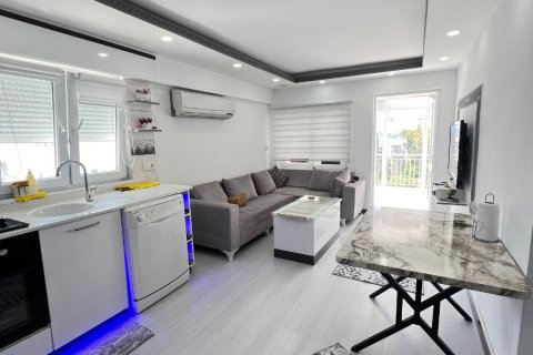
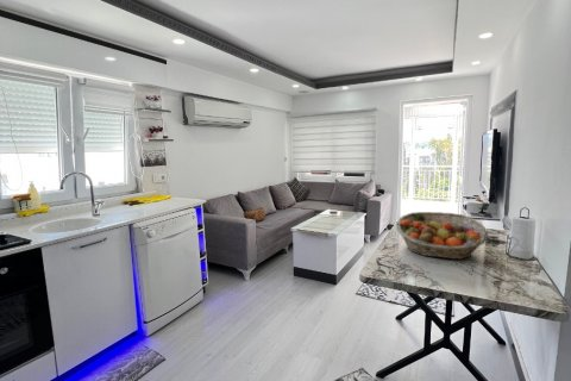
+ fruit basket (439, 233)
